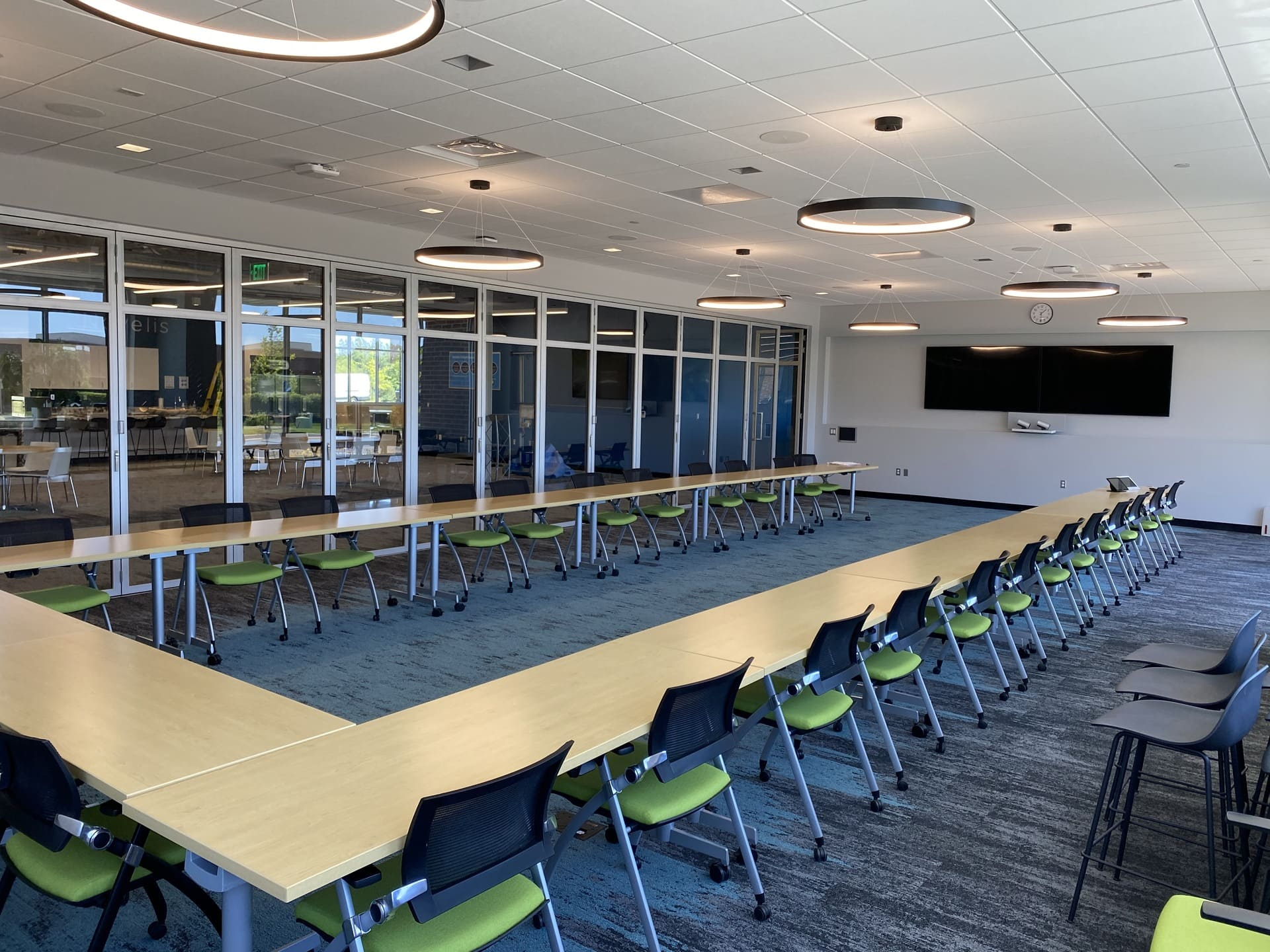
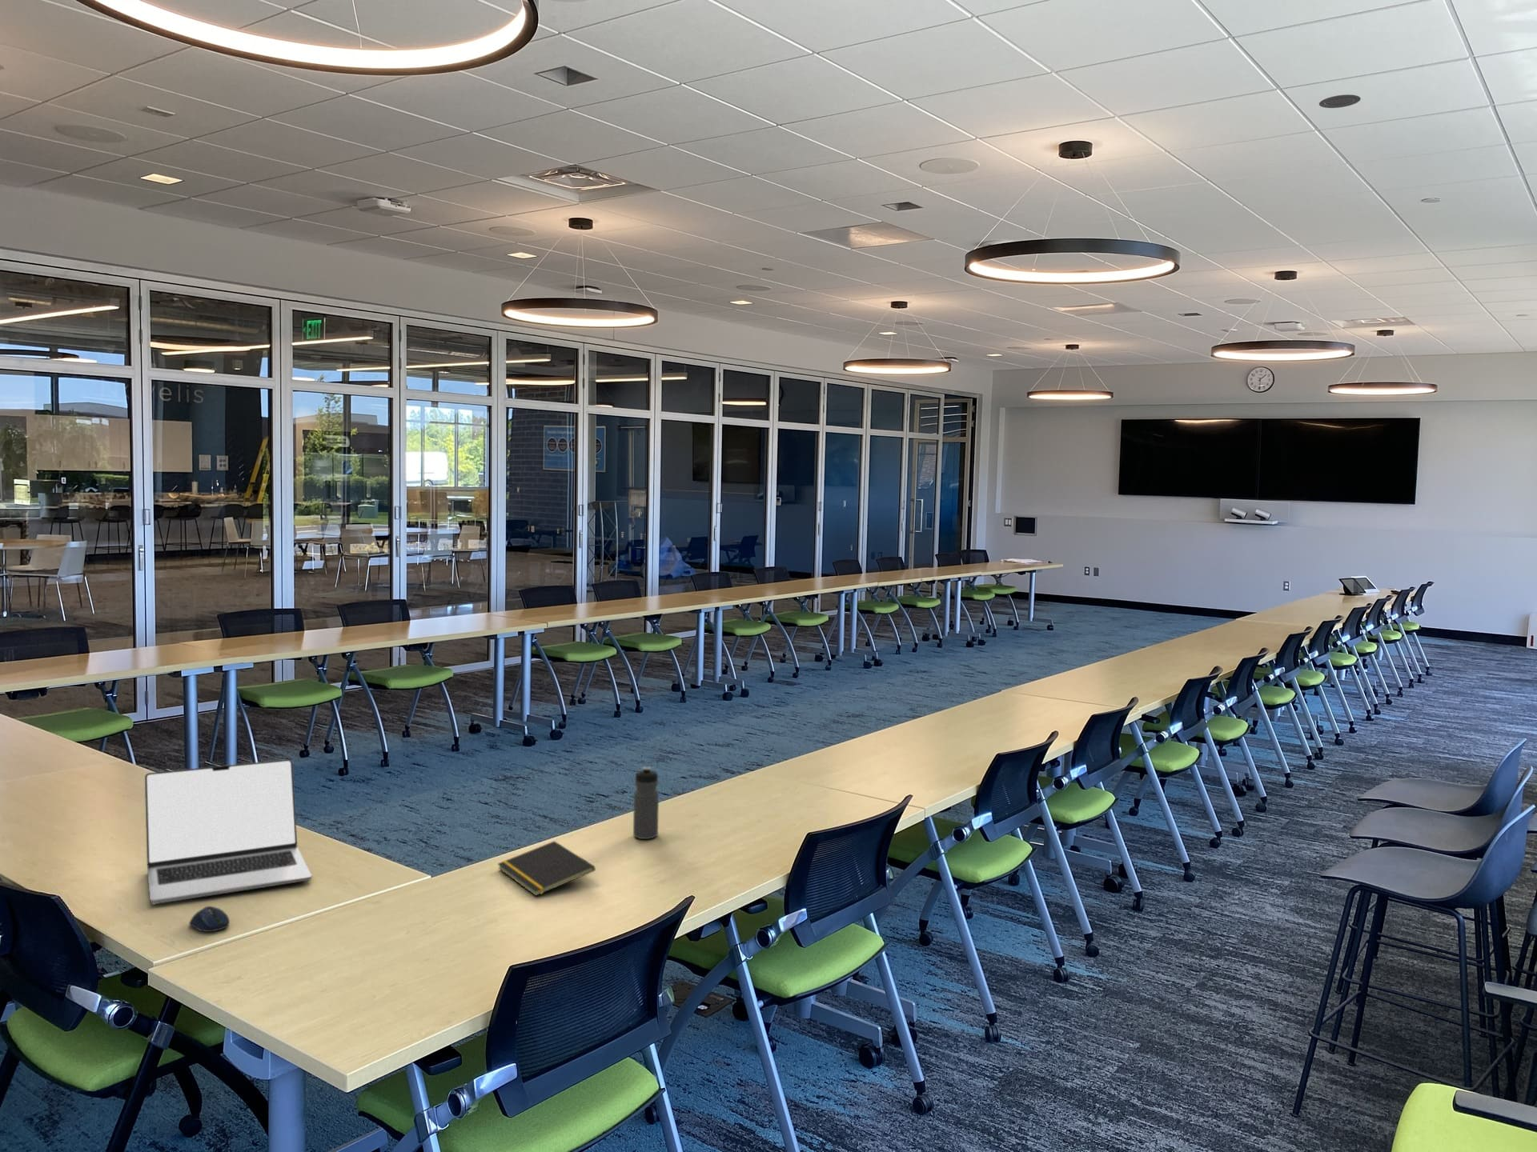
+ recessed light (1340, 98)
+ water bottle (646, 801)
+ notepad (545, 866)
+ laptop (226, 826)
+ computer mouse (208, 917)
